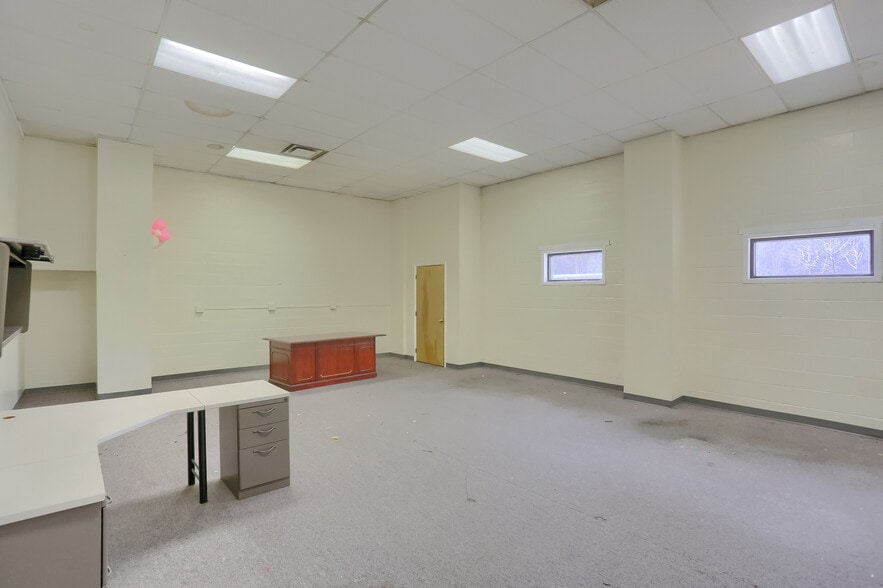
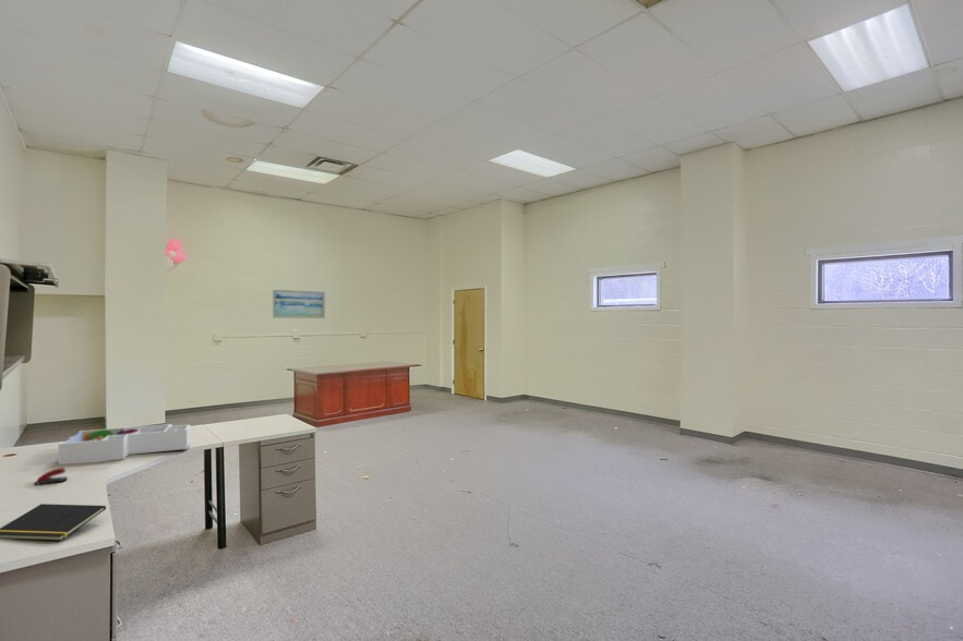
+ desk organizer (131, 442)
+ stapler (51, 475)
+ notepad (50, 521)
+ wall art (299, 304)
